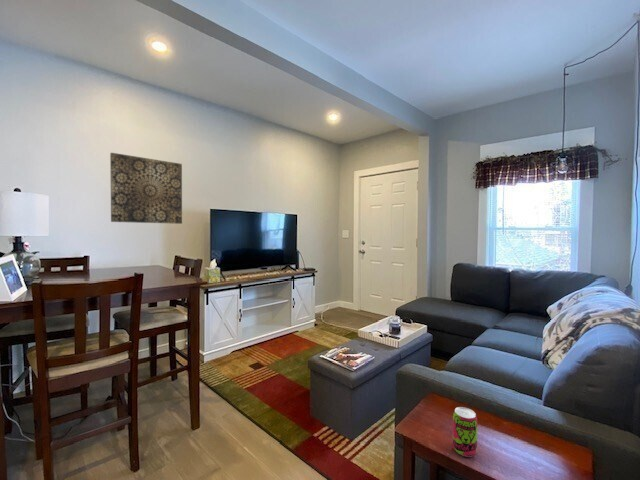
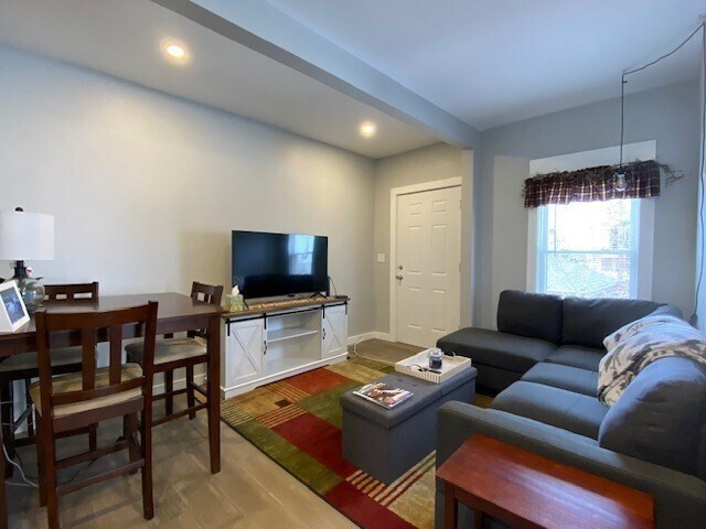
- wall art (148, 190)
- beverage can (464, 431)
